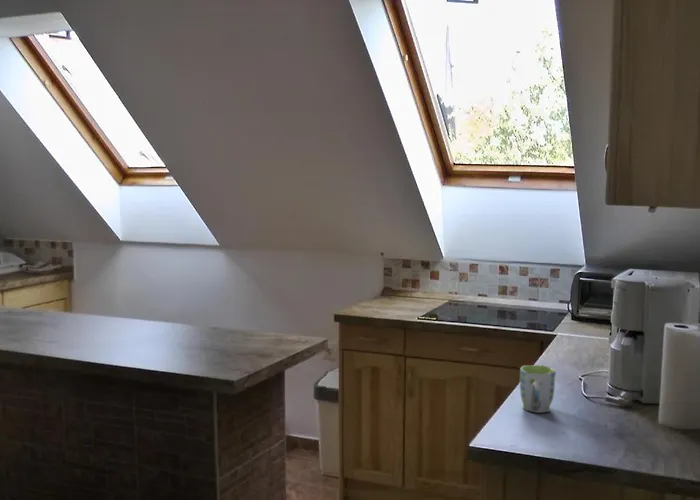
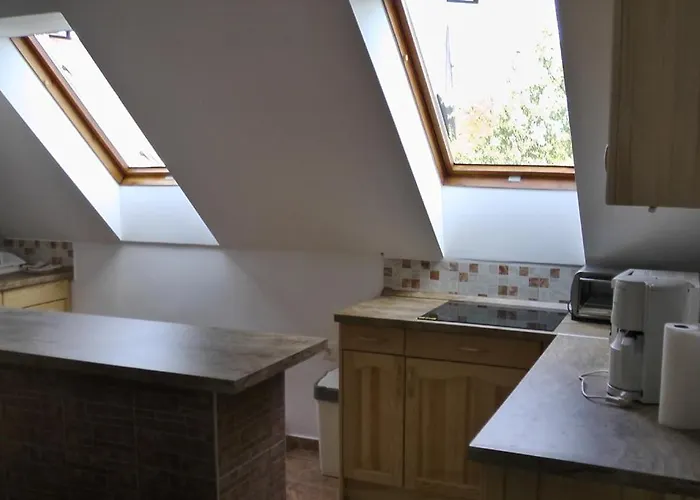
- mug (537, 390)
